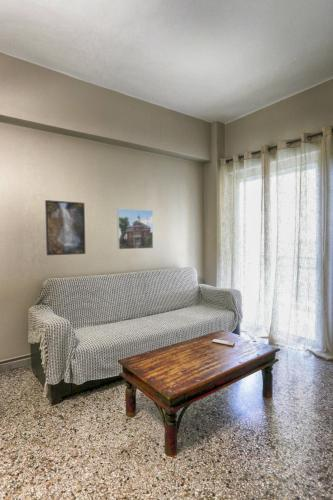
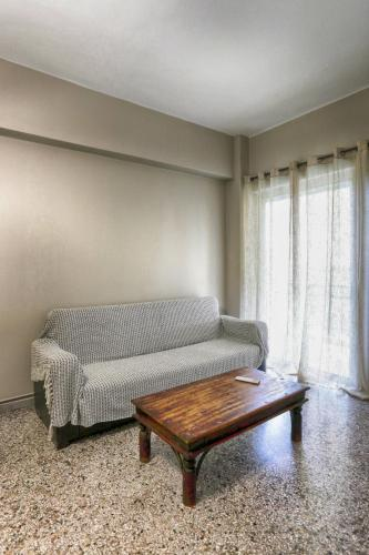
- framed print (135, 229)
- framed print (66, 228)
